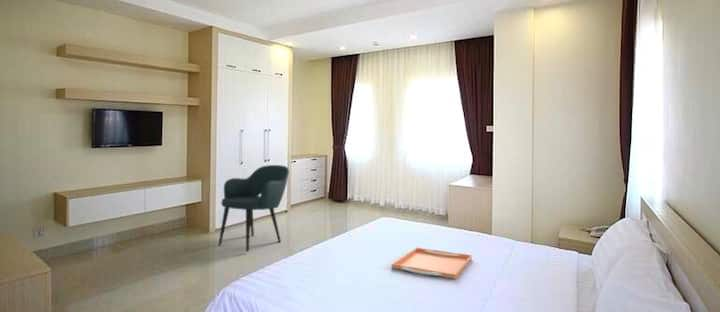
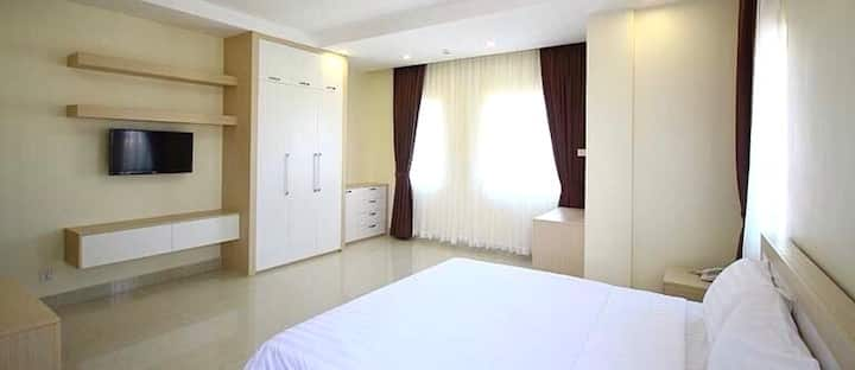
- serving tray (433, 261)
- armchair (254, 204)
